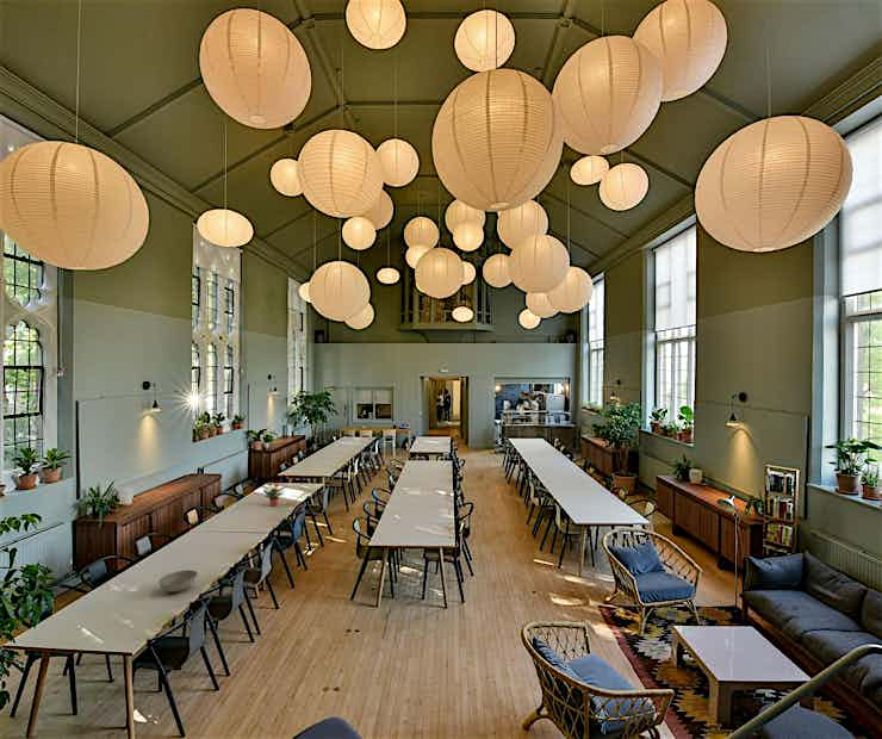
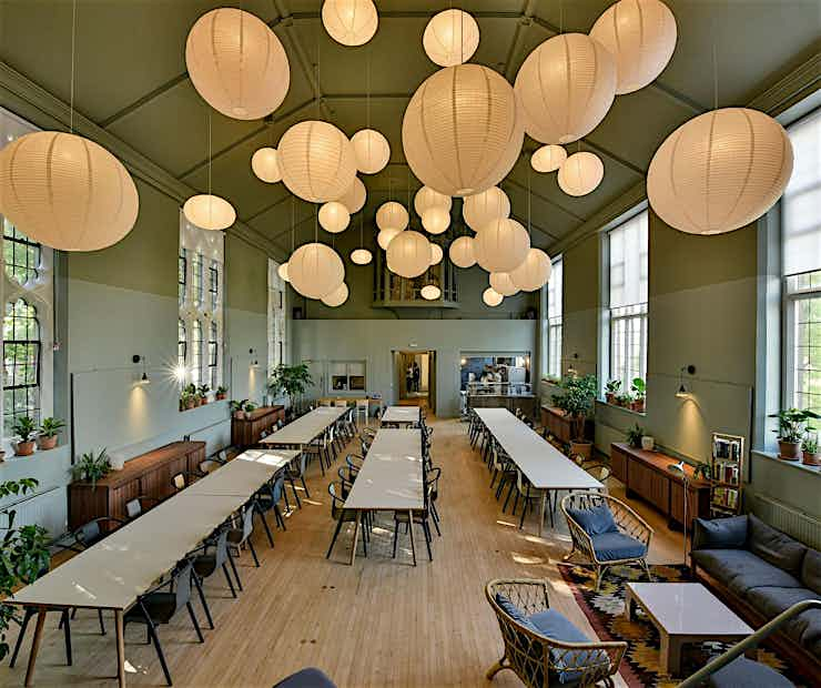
- potted plant (273, 493)
- bowl (178, 582)
